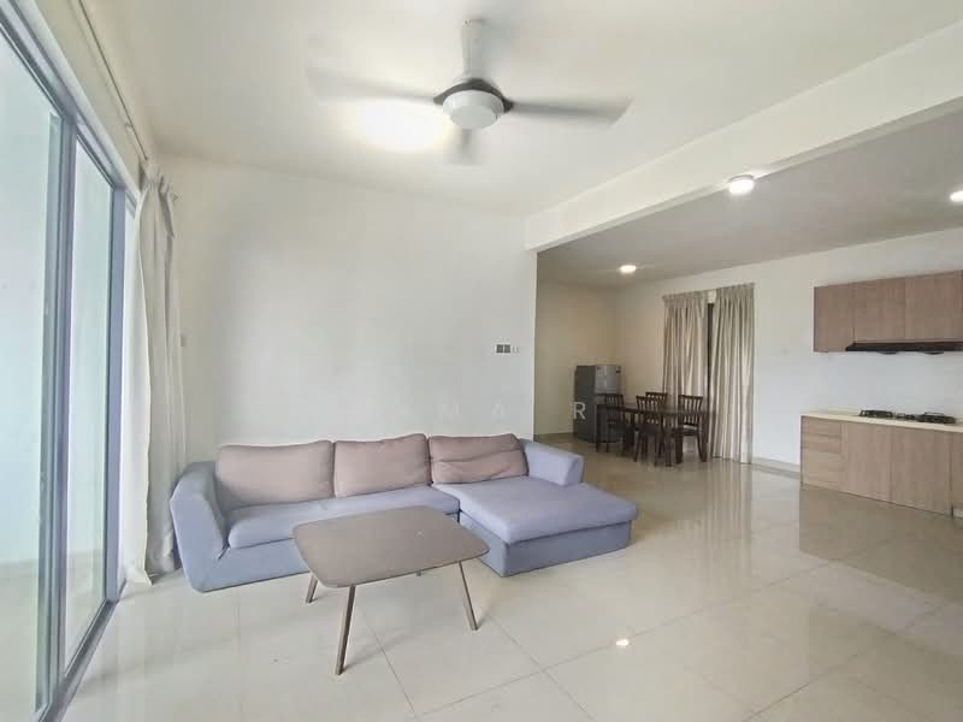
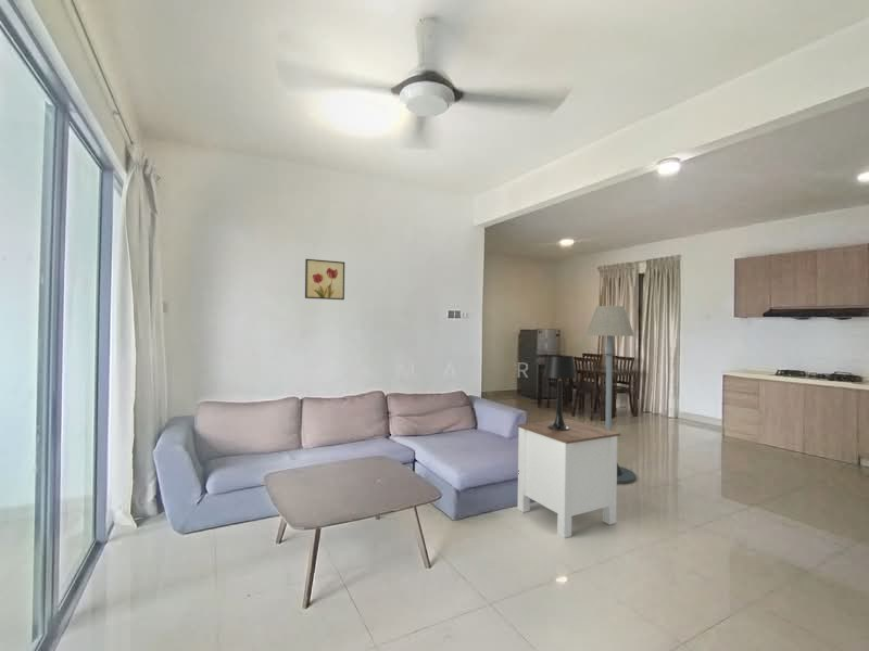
+ side table (566, 472)
+ floor lamp (608, 390)
+ table lamp (559, 392)
+ wall art (325, 279)
